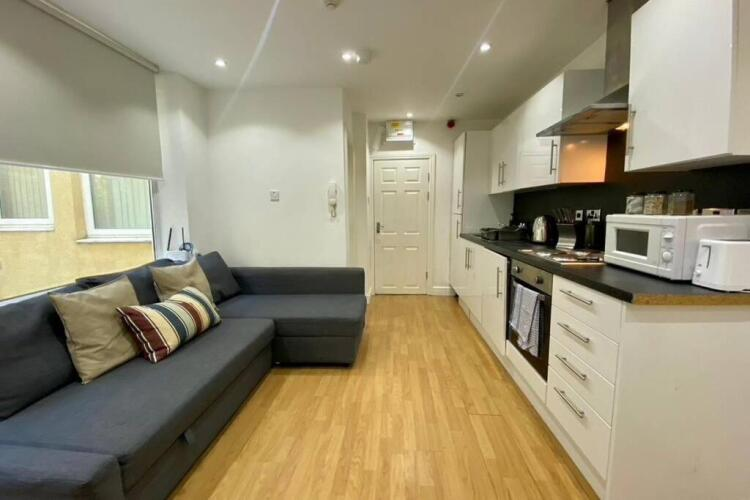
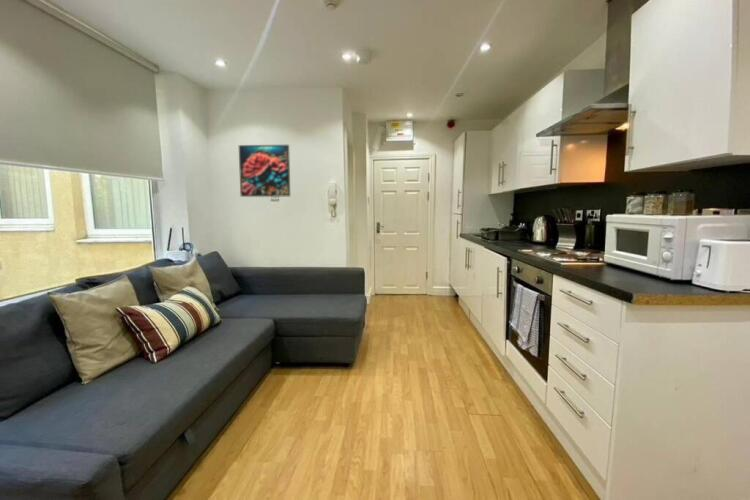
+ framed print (264, 170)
